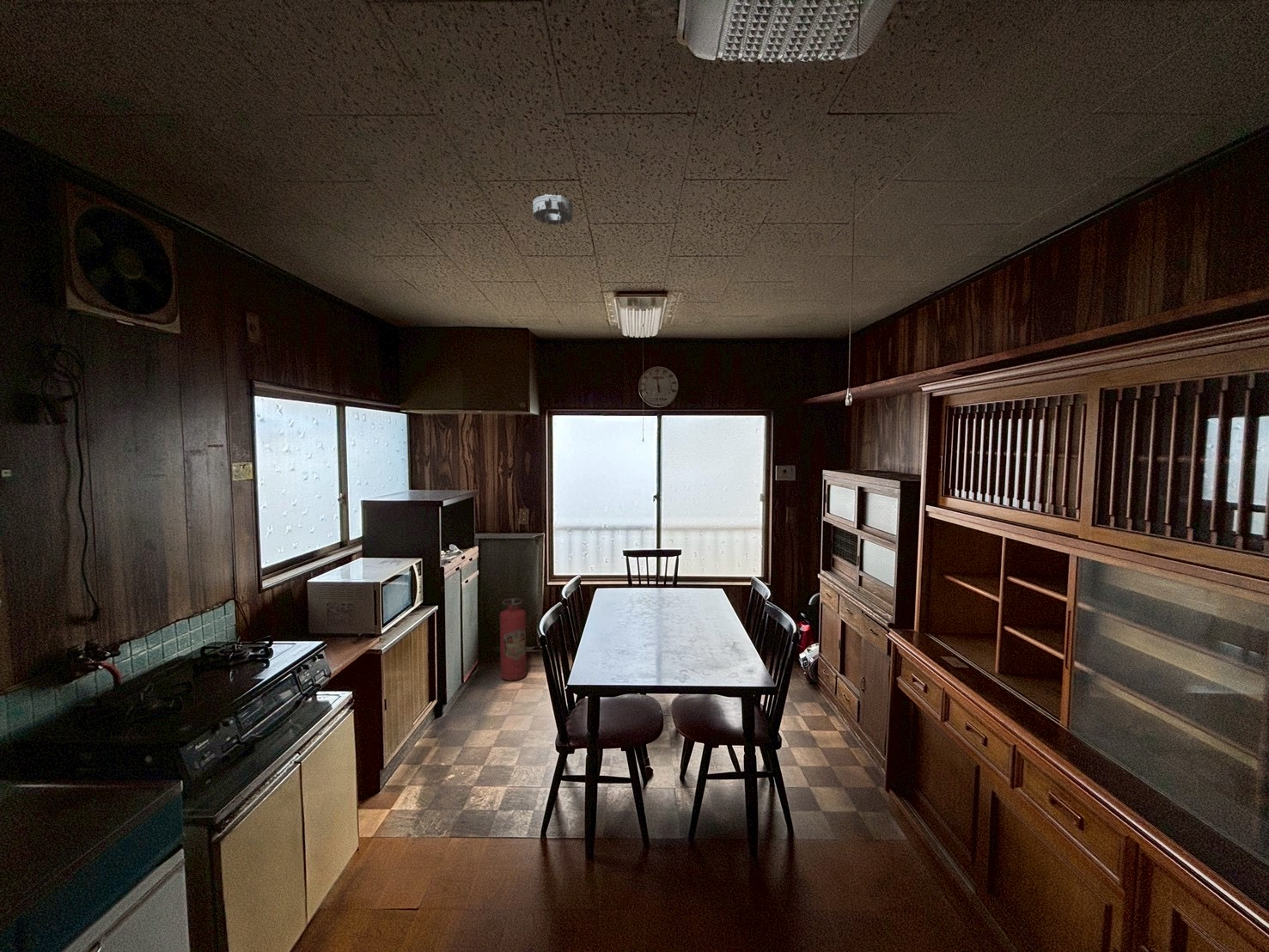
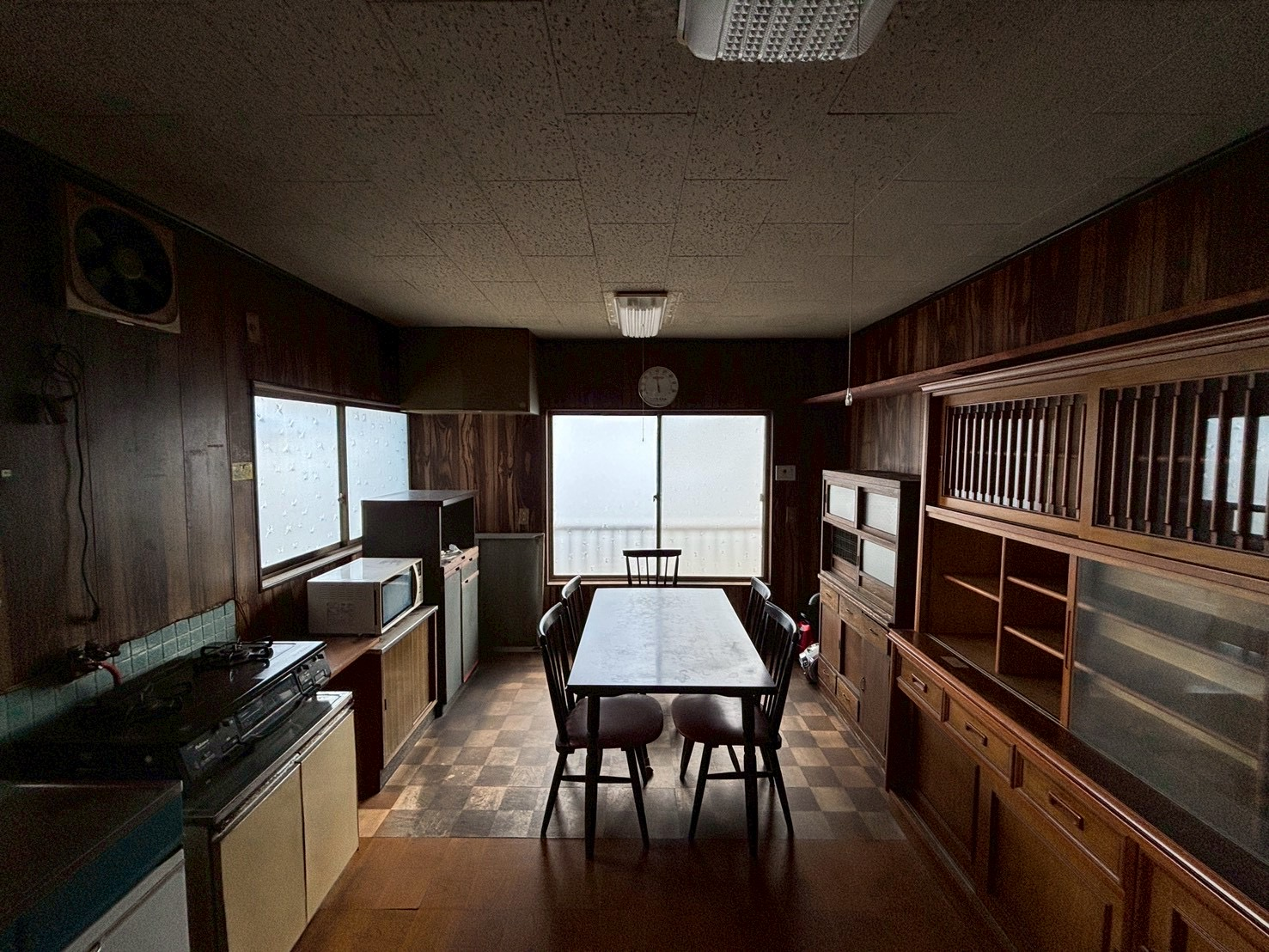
- smoke detector (552, 209)
- fire extinguisher (513, 638)
